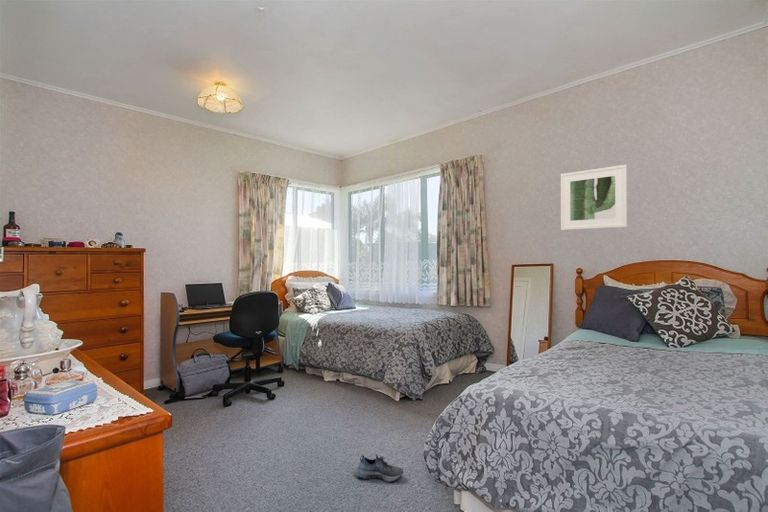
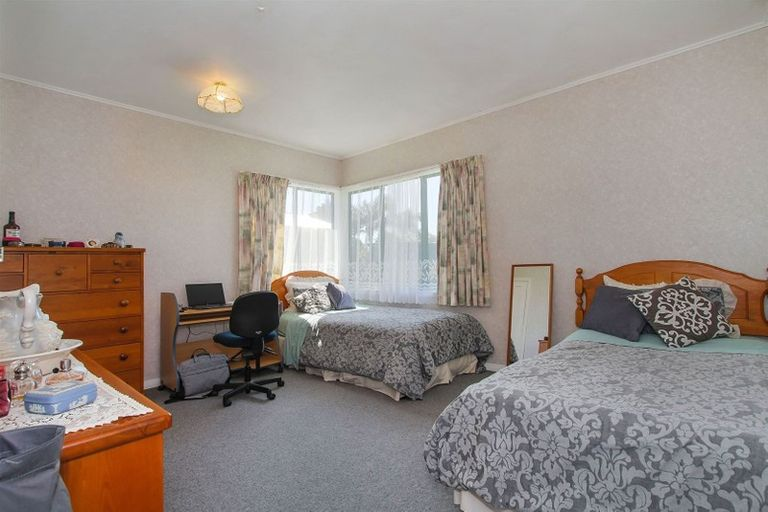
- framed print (592, 199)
- shoe (379, 464)
